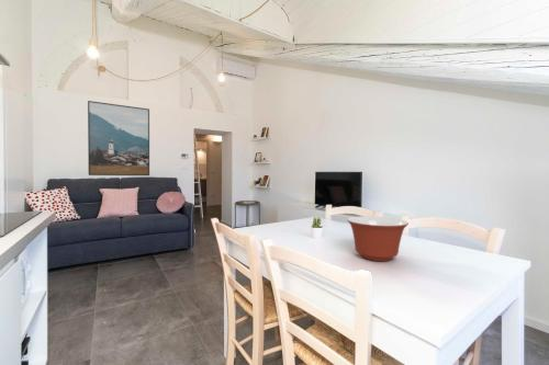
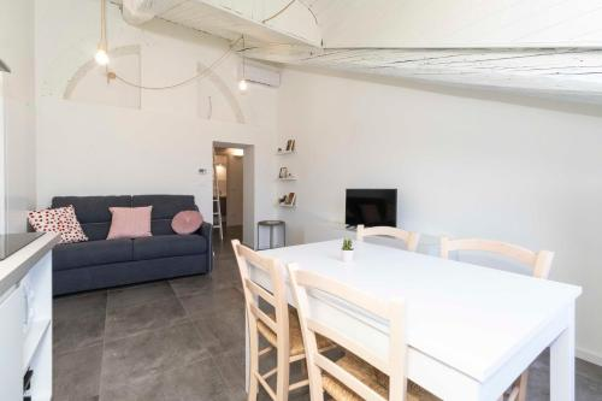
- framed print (120, 140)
- mixing bowl (376, 238)
